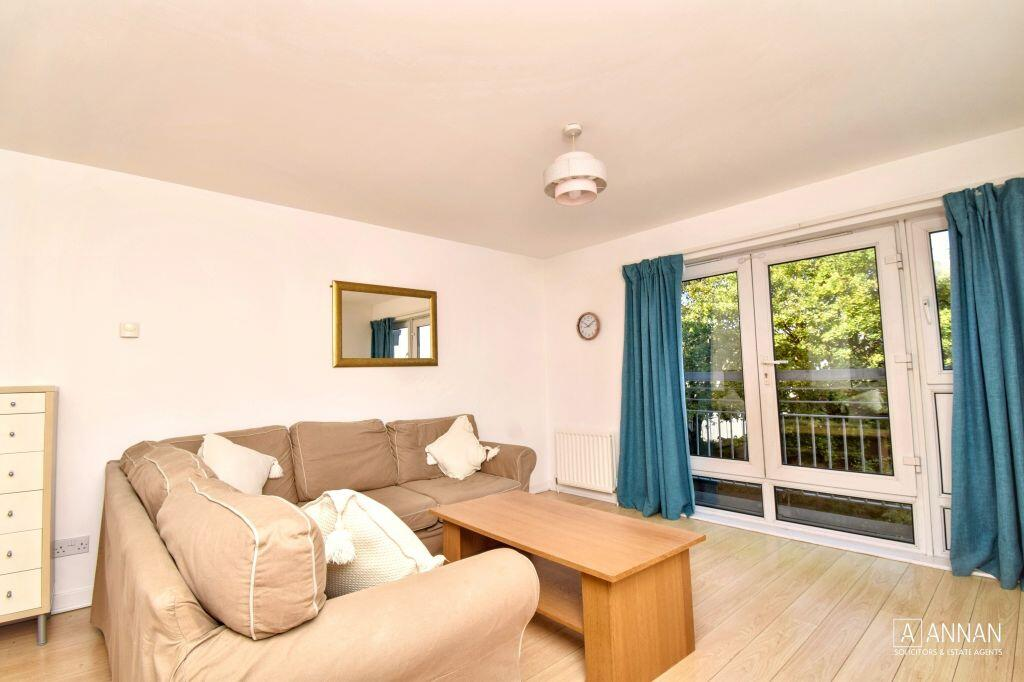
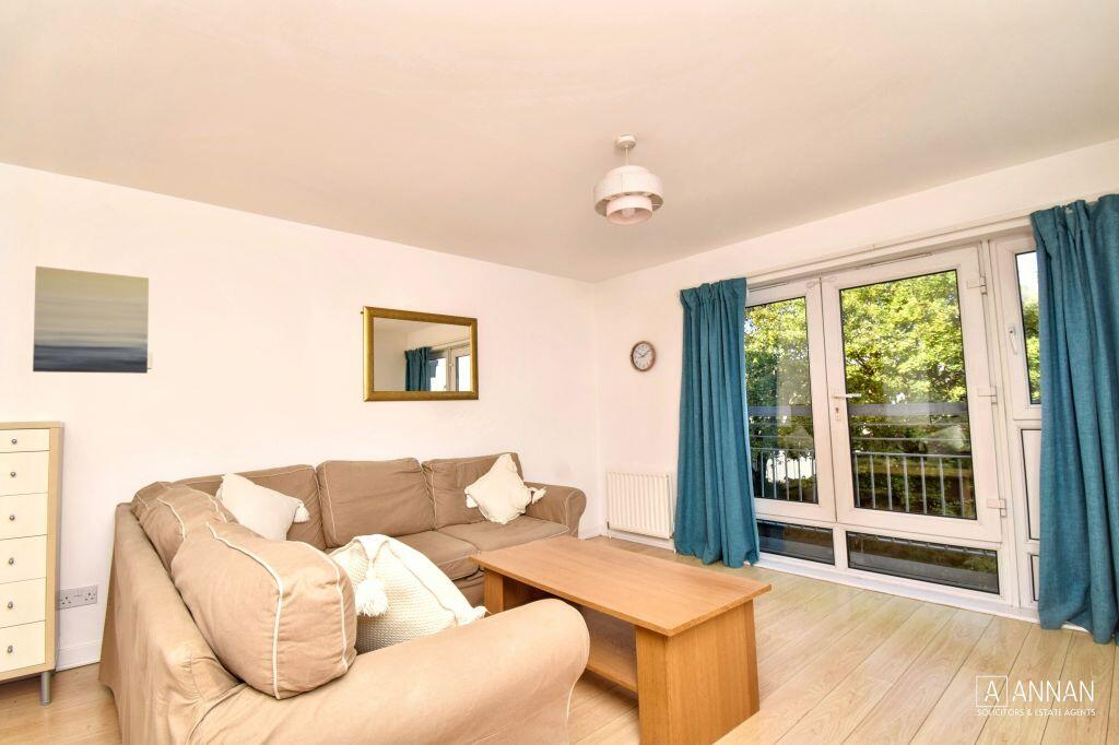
+ wall art (94, 322)
